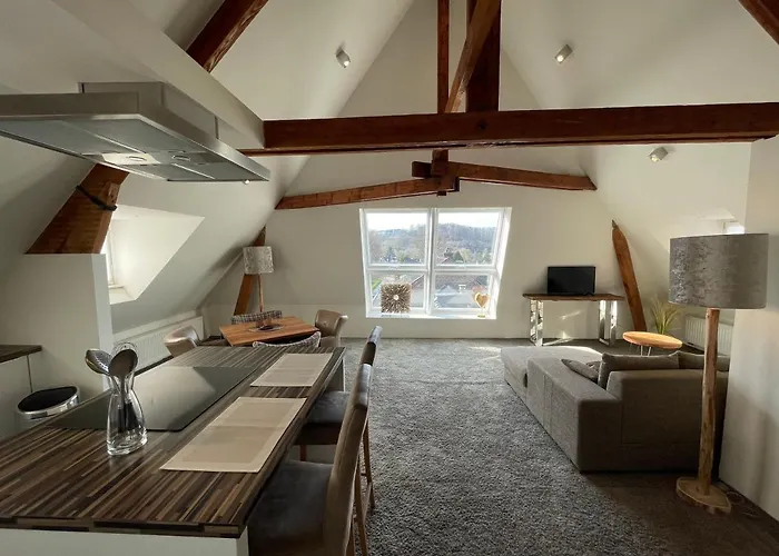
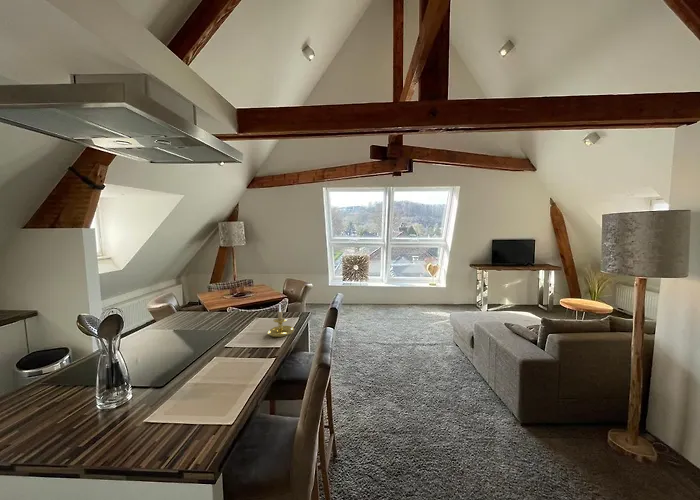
+ candle holder (279, 319)
